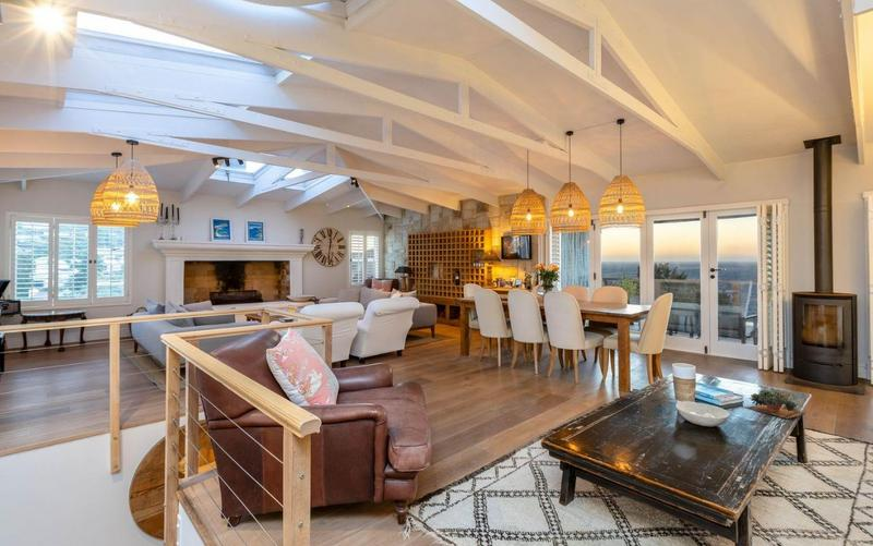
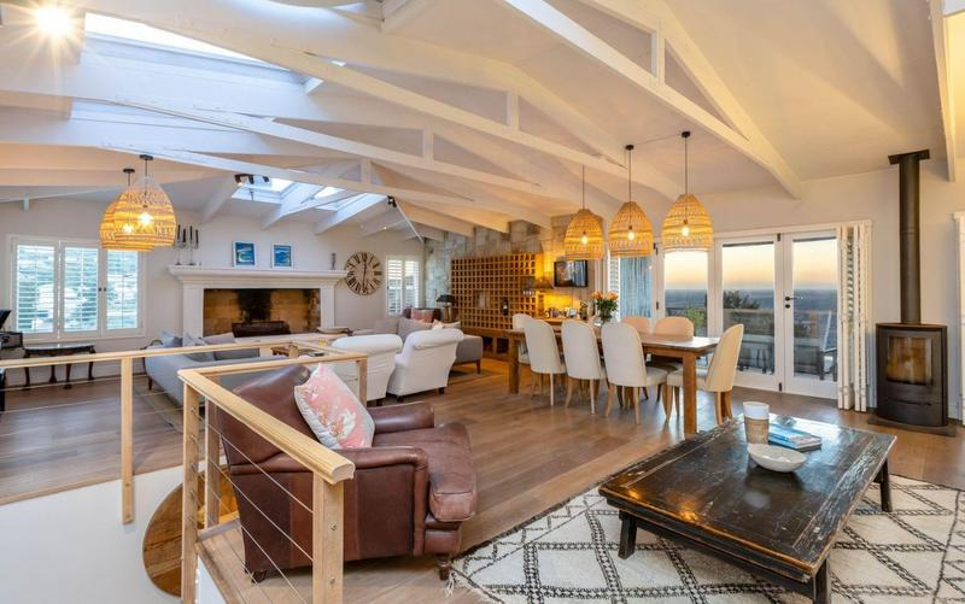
- succulent plant (772, 399)
